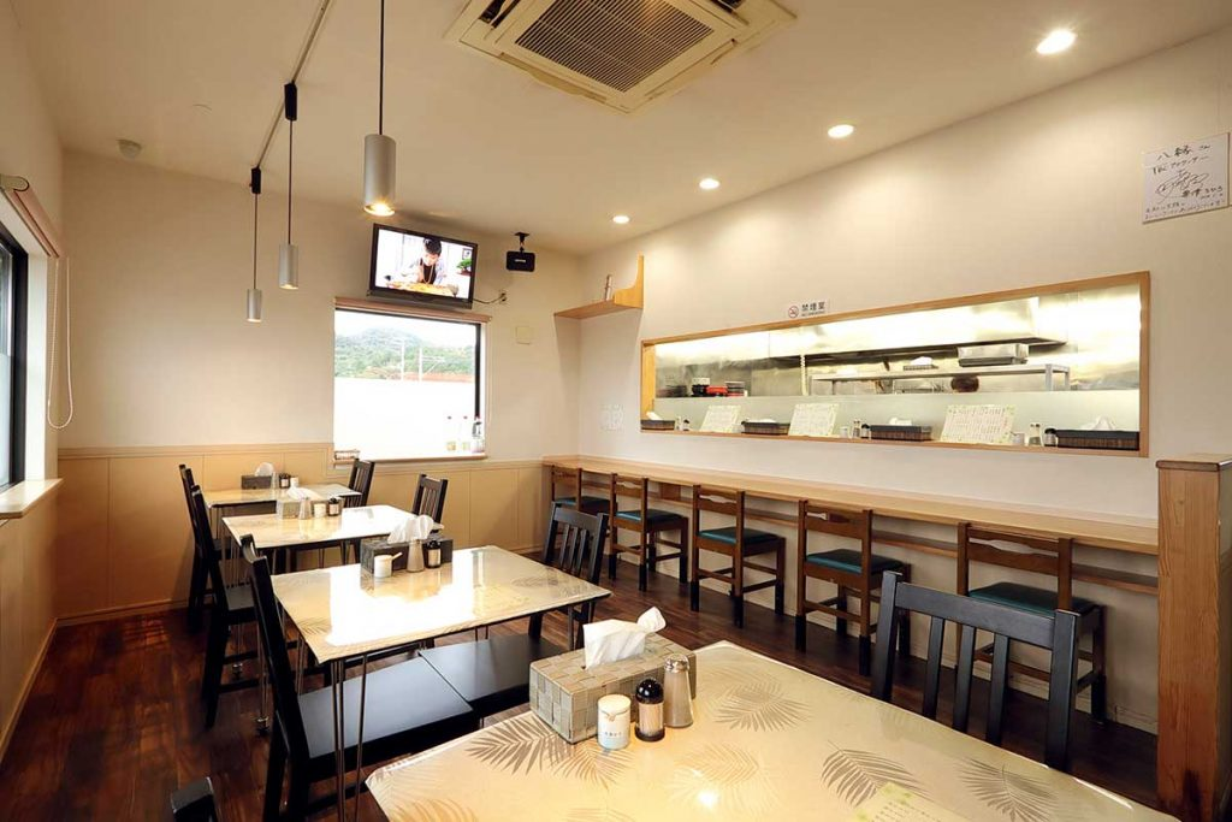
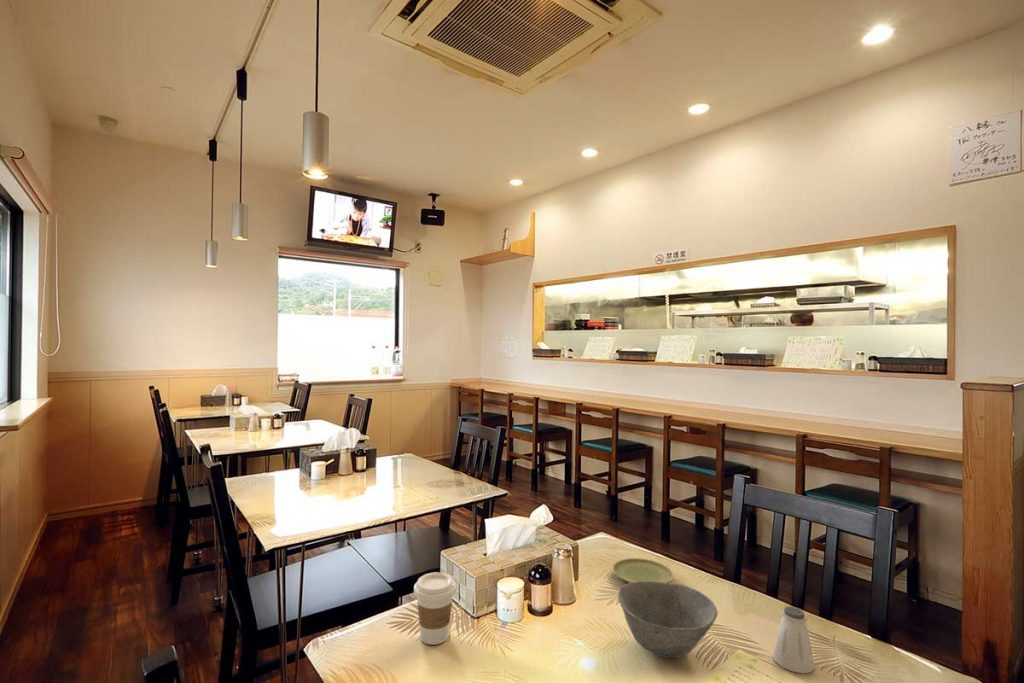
+ coffee cup (434, 608)
+ saltshaker (793, 636)
+ bowl (665, 625)
+ plate (642, 574)
